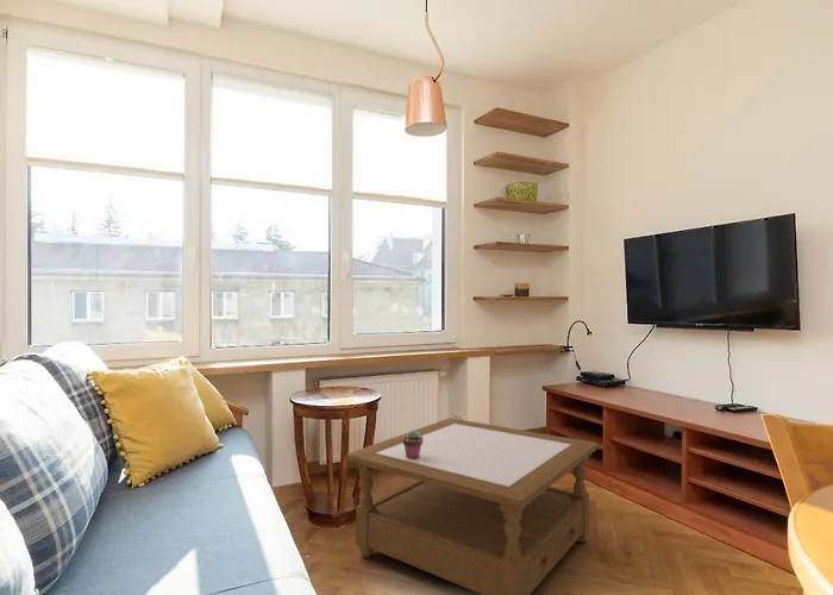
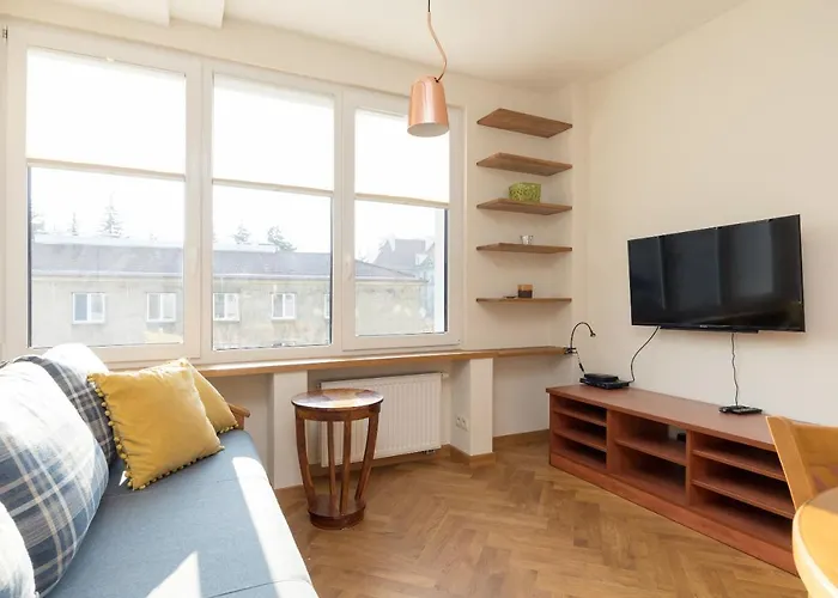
- potted succulent (412, 443)
- coffee table (476, 497)
